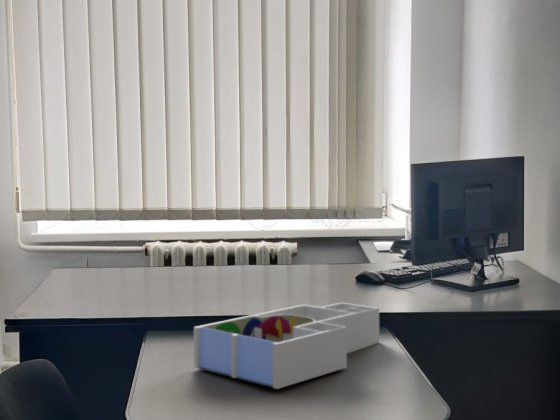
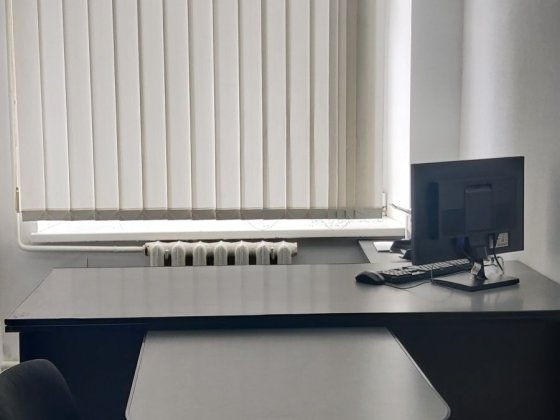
- desk organizer (304, 338)
